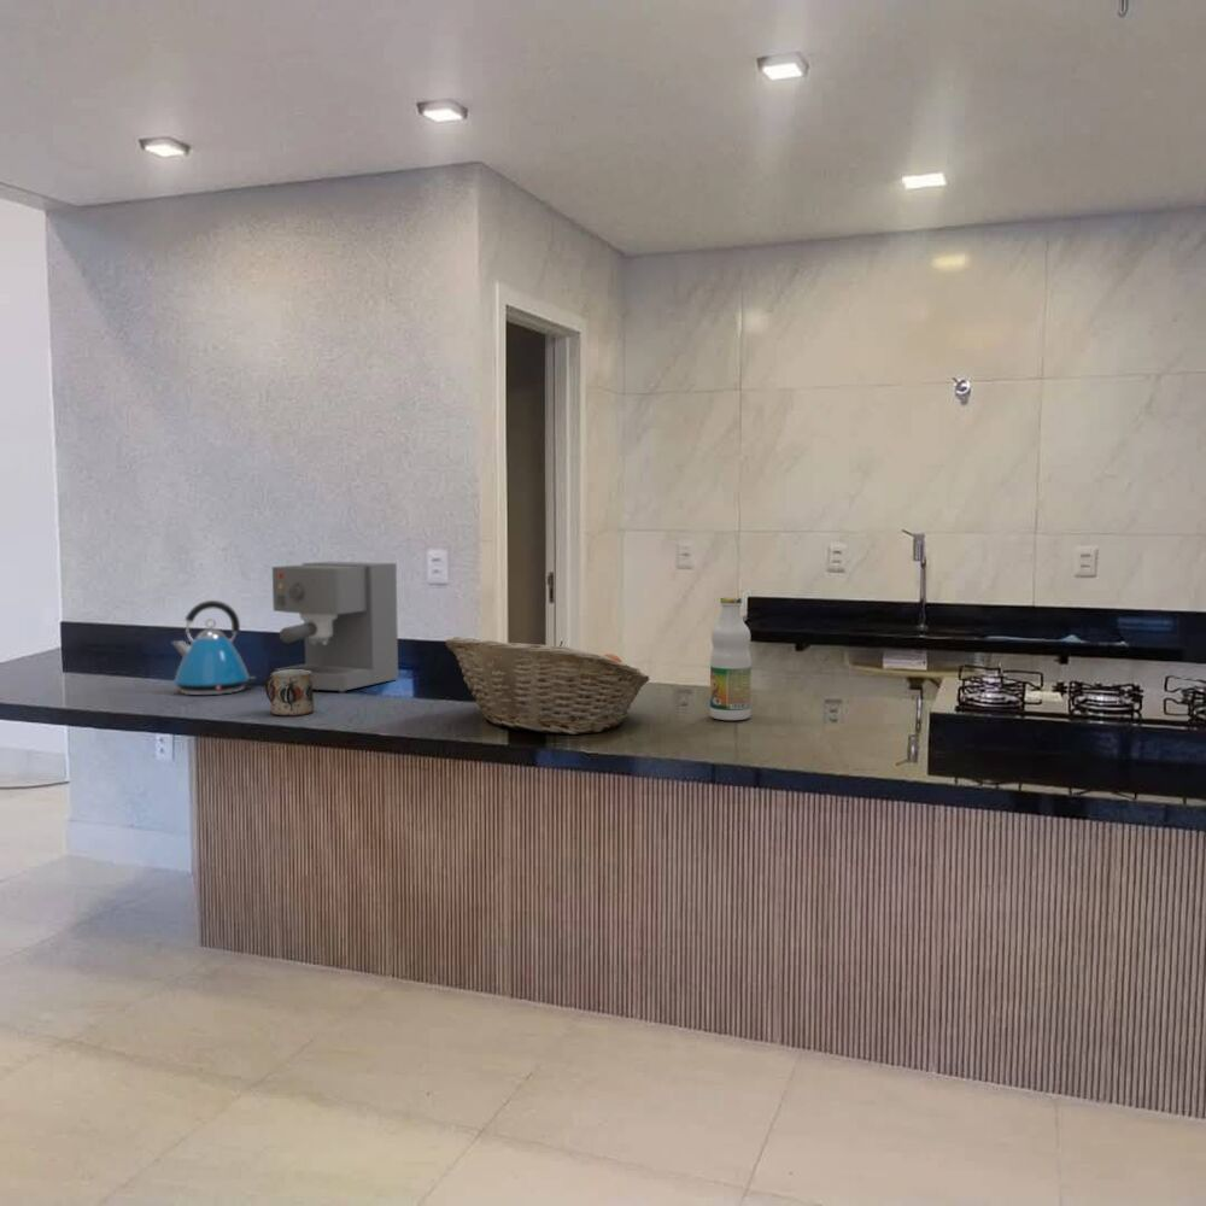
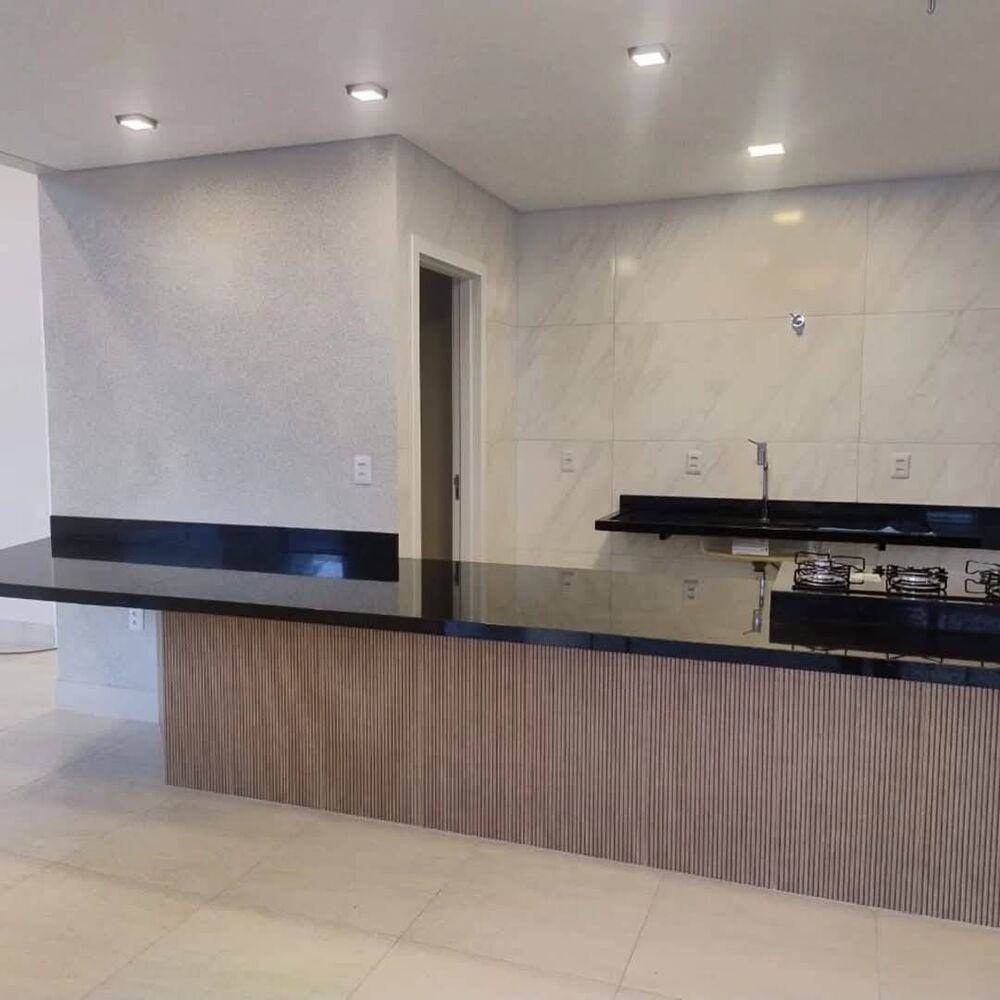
- fruit basket (546, 678)
- kettle (213, 645)
- bottle (730, 657)
- mug (288, 691)
- coffee maker (336, 625)
